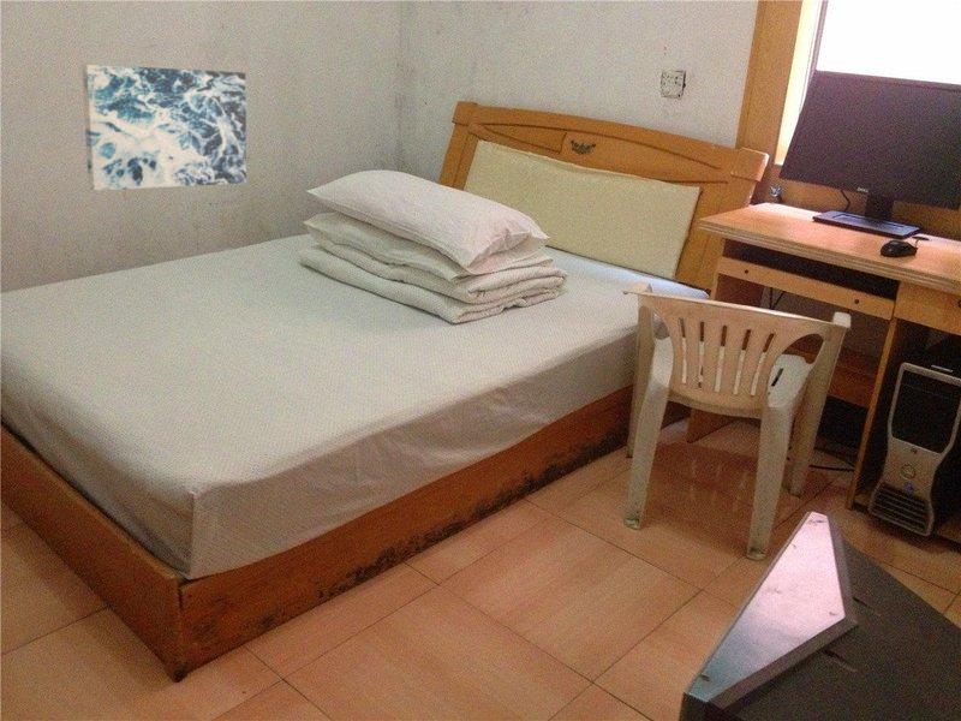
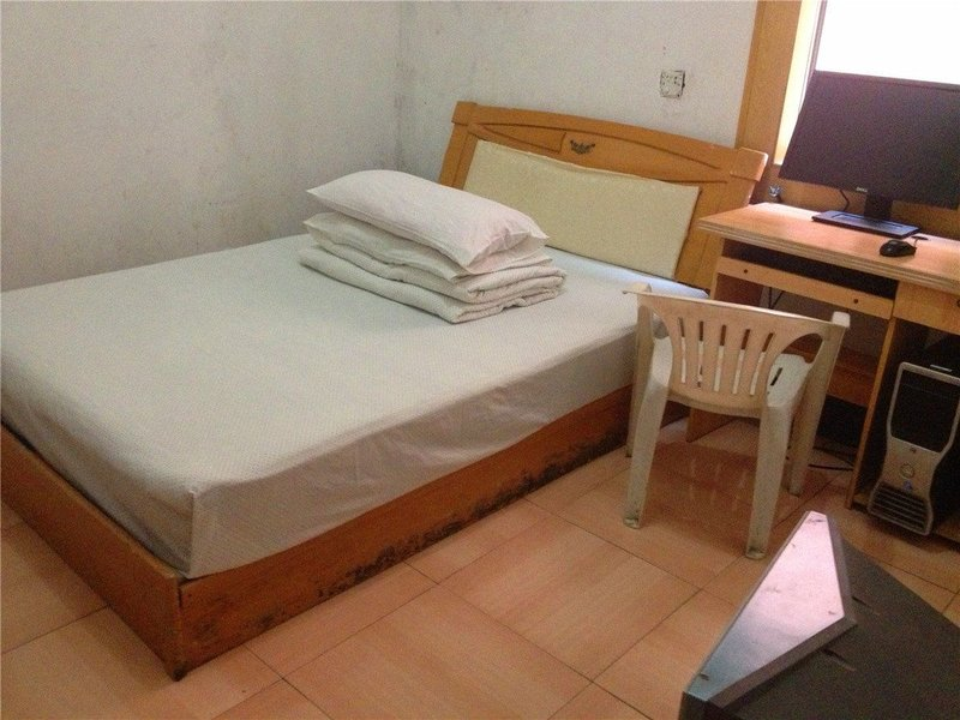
- wall art (169, 127)
